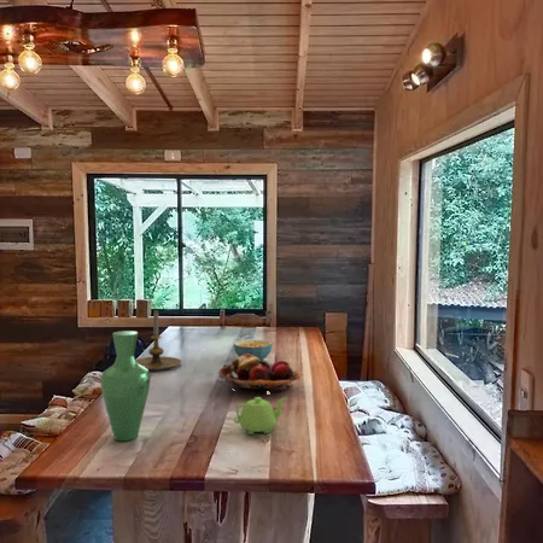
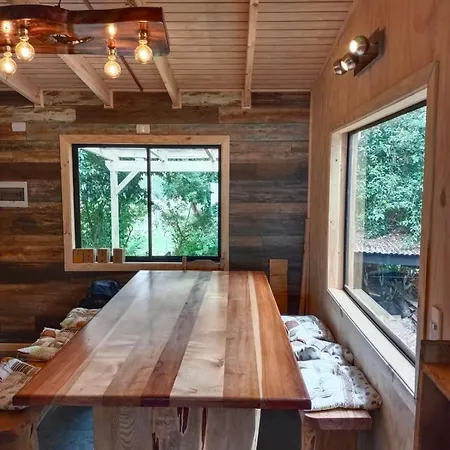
- cereal bowl (252, 352)
- candle holder (156, 337)
- teapot (259, 414)
- fruit basket (257, 372)
- vase (125, 385)
